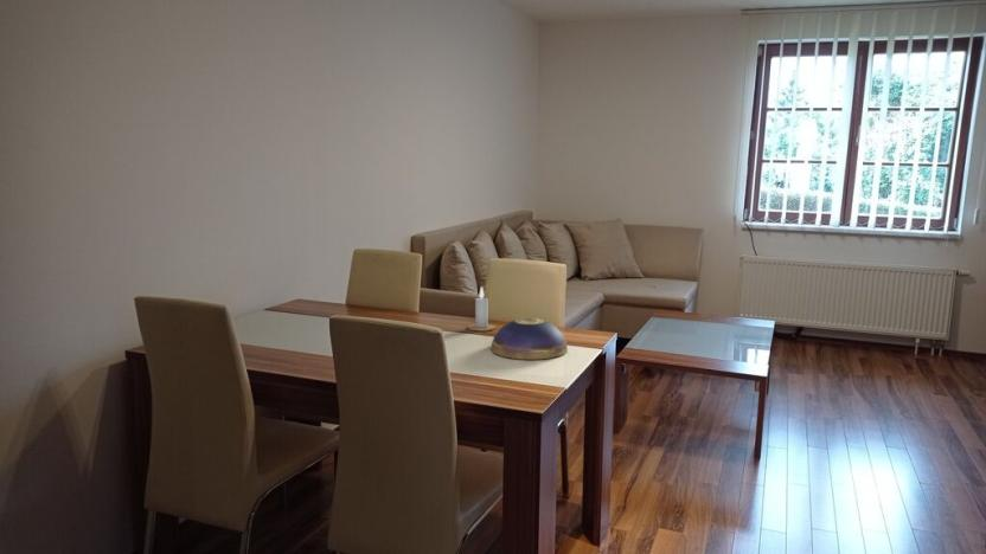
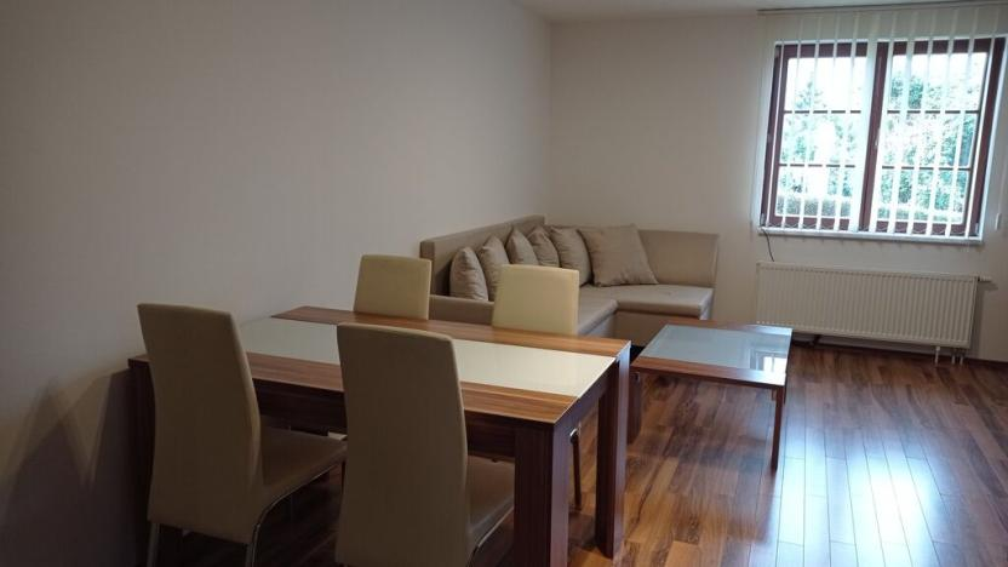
- decorative bowl (529, 334)
- candle (481, 307)
